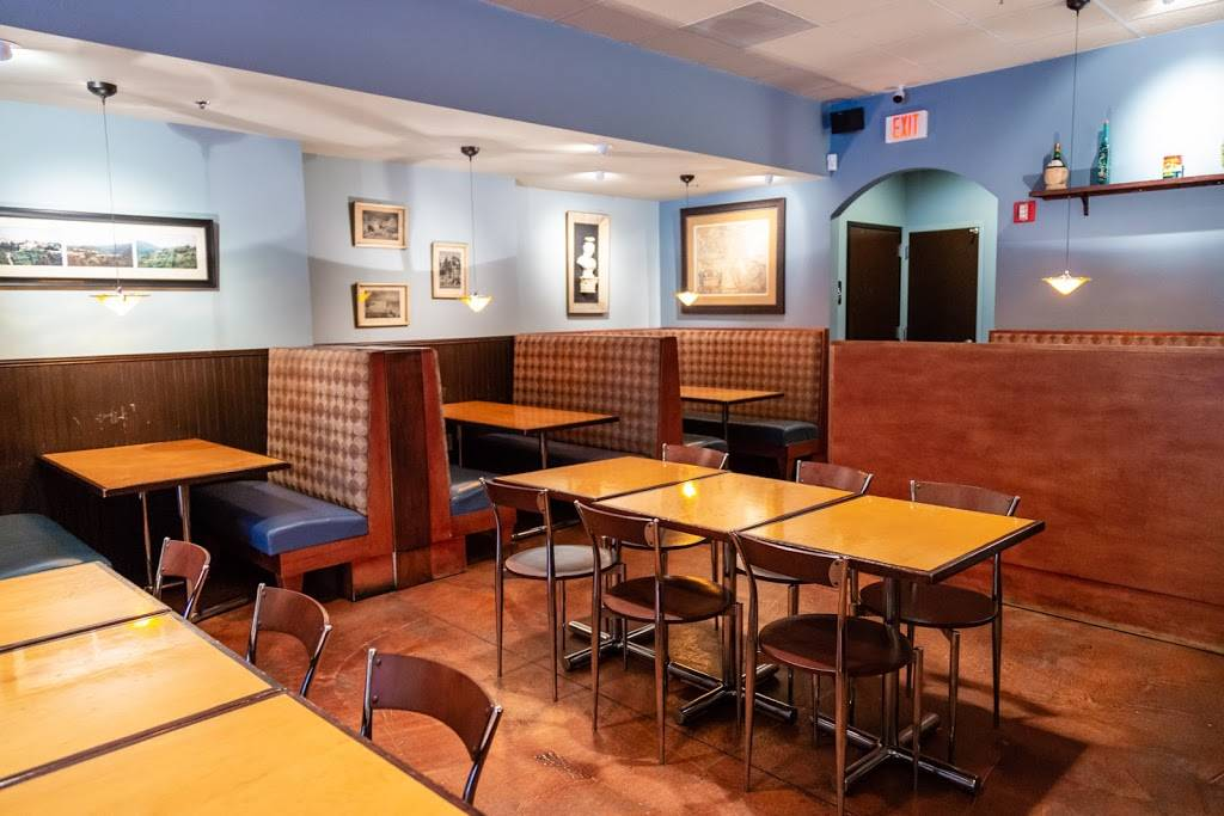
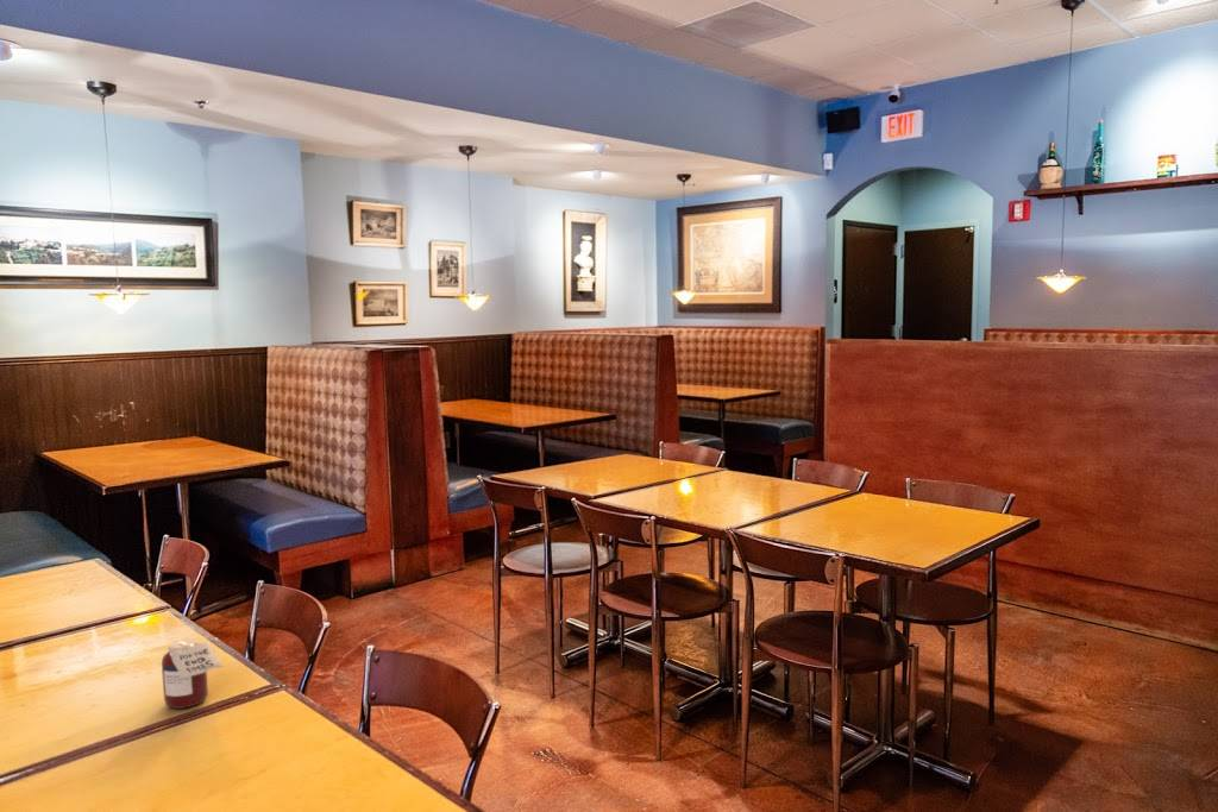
+ jar (188, 673)
